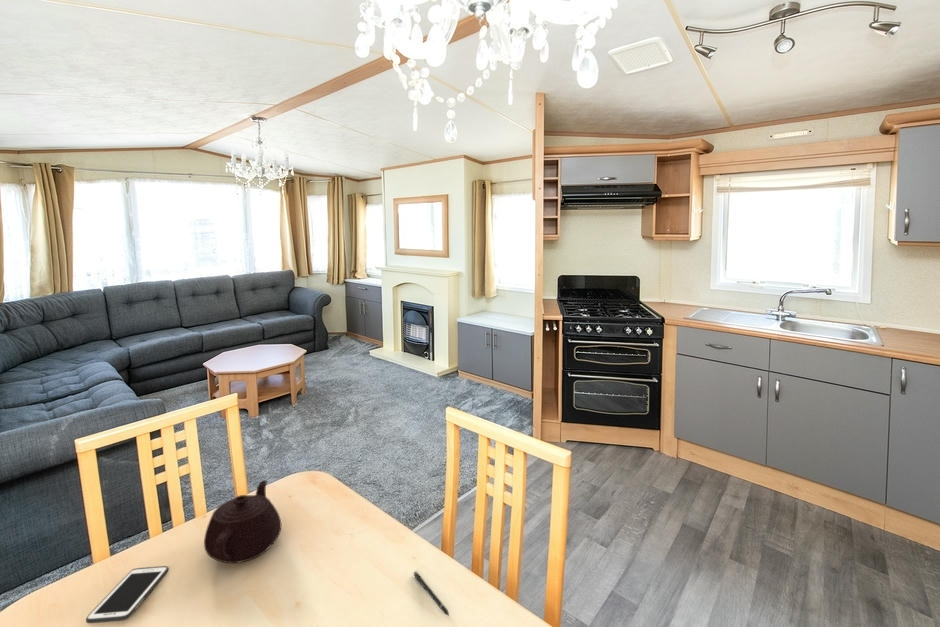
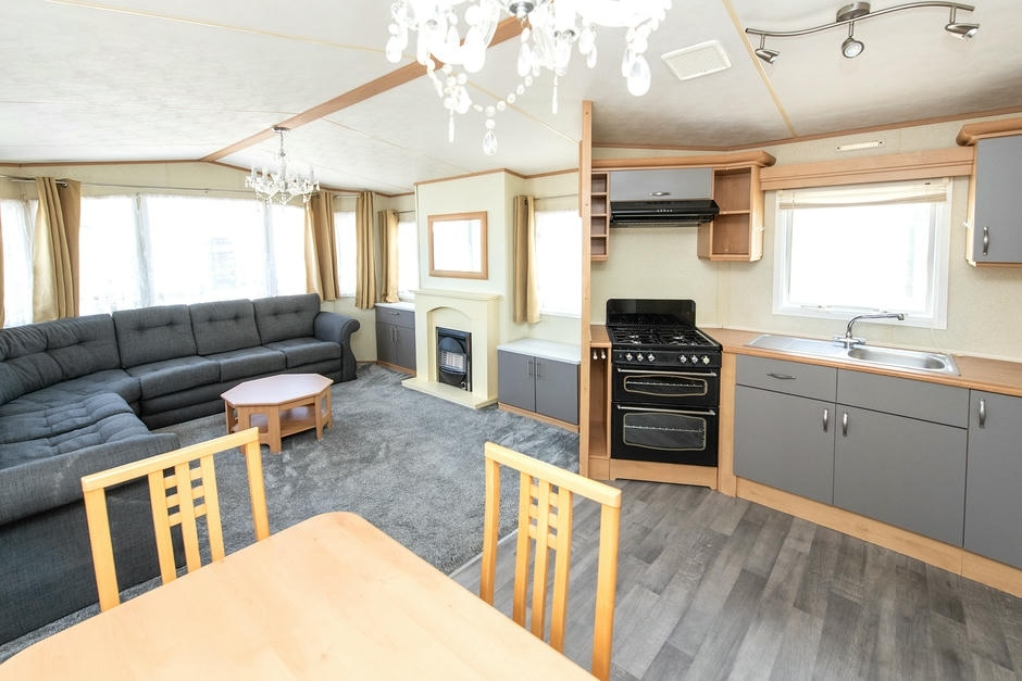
- pen (431, 592)
- teapot (245, 520)
- cell phone (130, 592)
